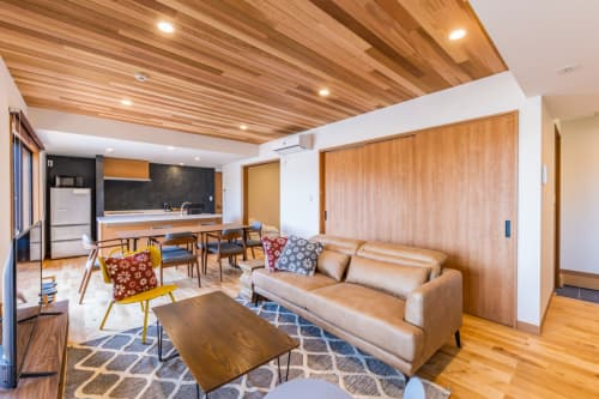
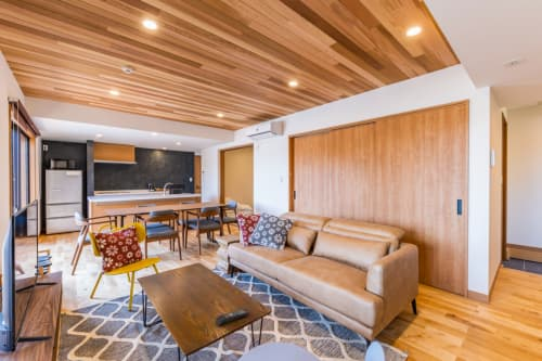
+ remote control (232, 315)
